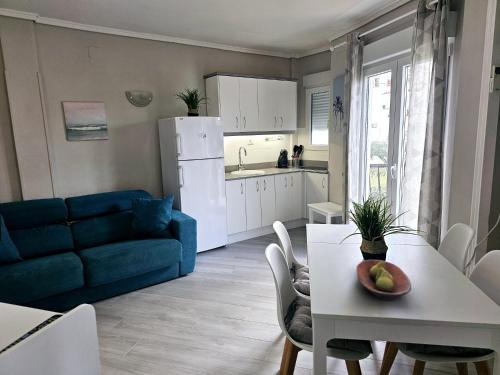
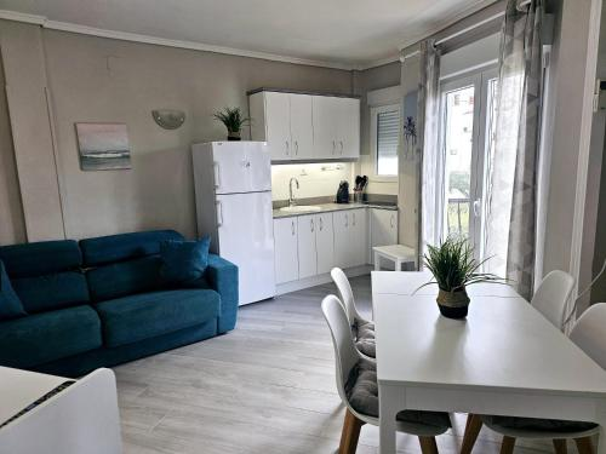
- fruit bowl (381, 276)
